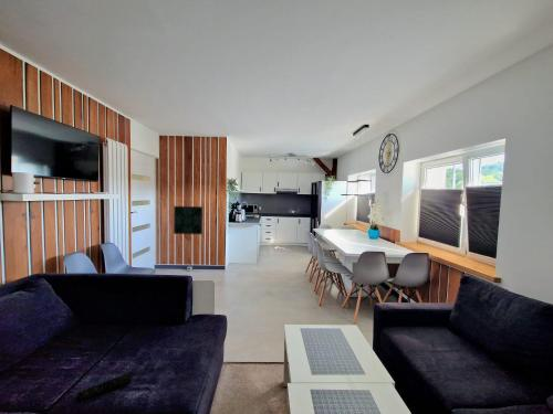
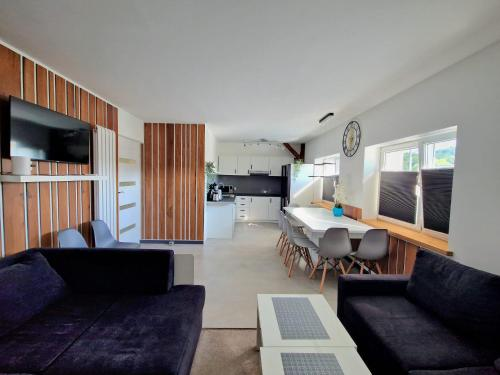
- remote control (105, 386)
- wall art (188, 220)
